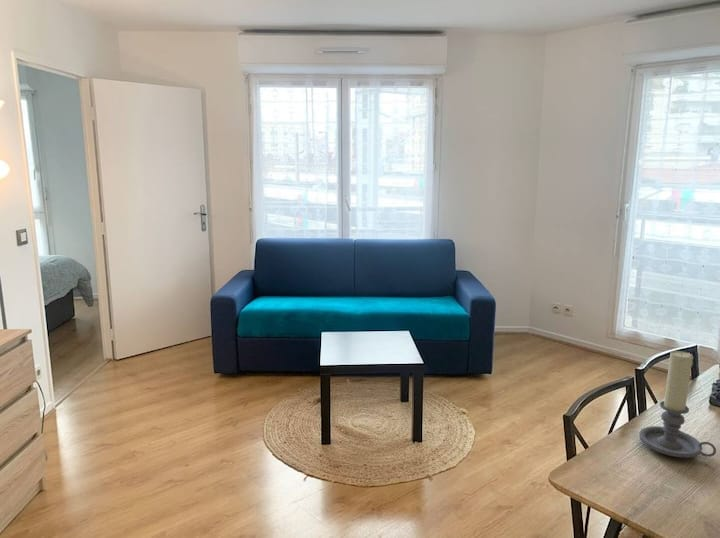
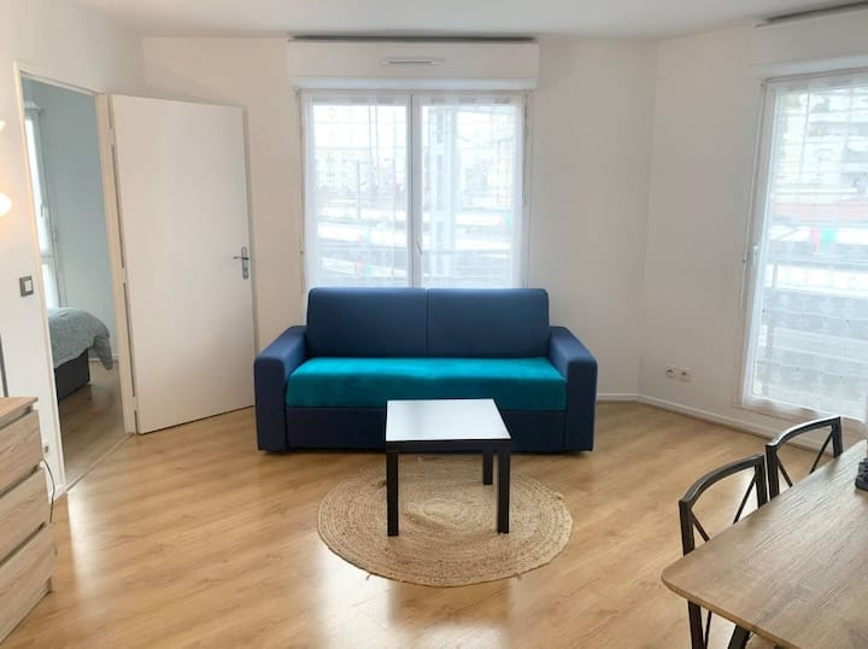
- candle holder (681, 402)
